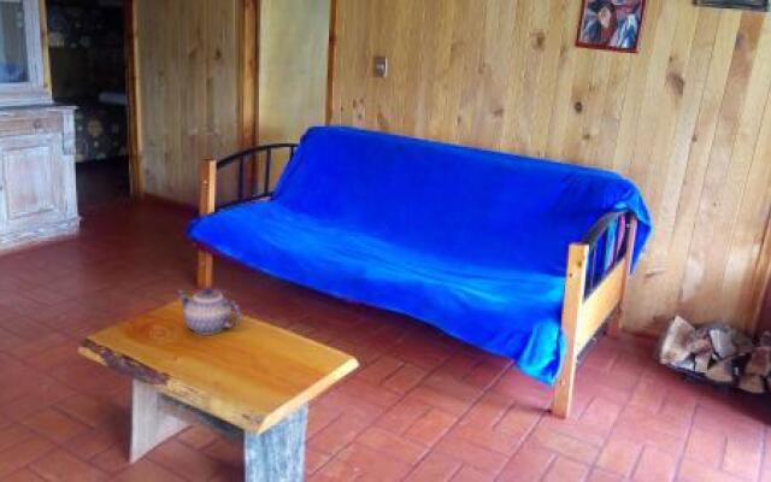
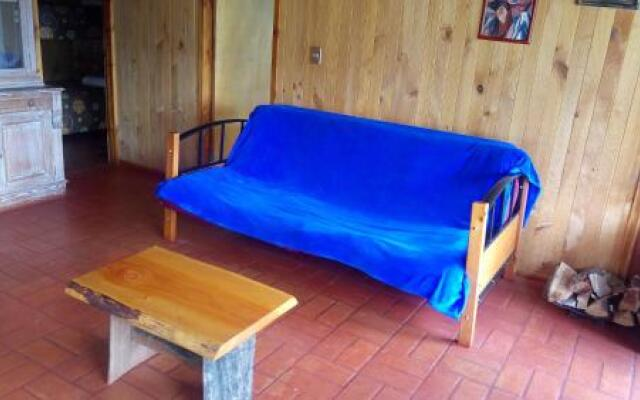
- teapot (207, 308)
